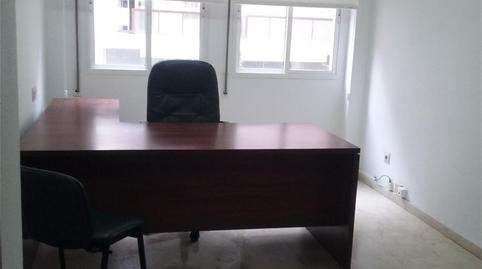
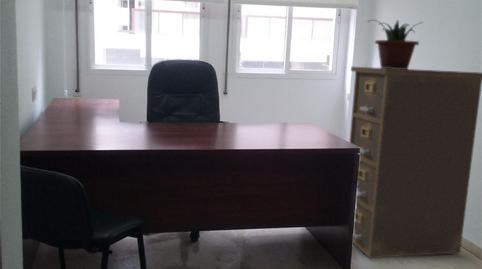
+ potted plant (392, 44)
+ filing cabinet (406, 159)
